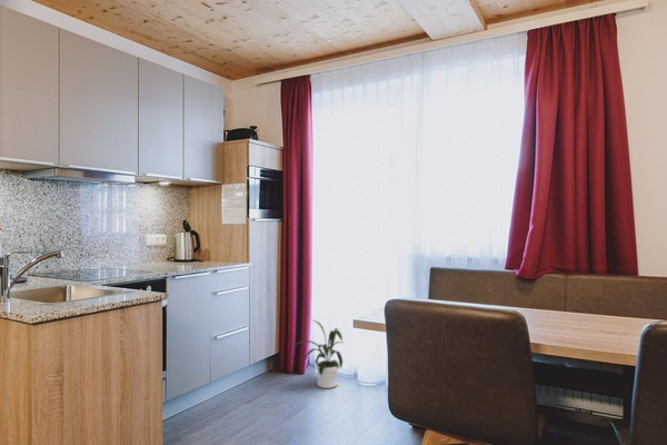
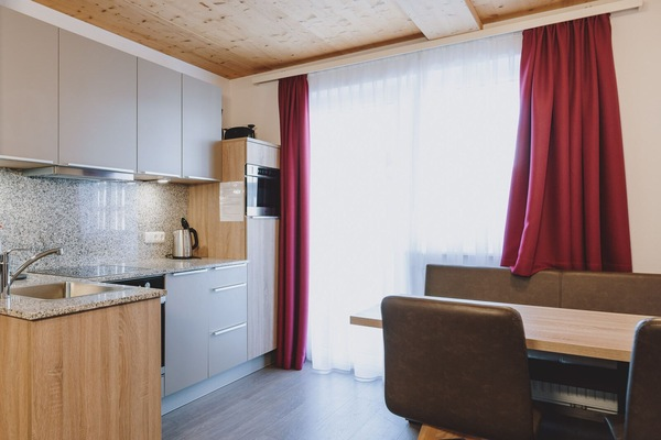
- house plant (325, 353)
